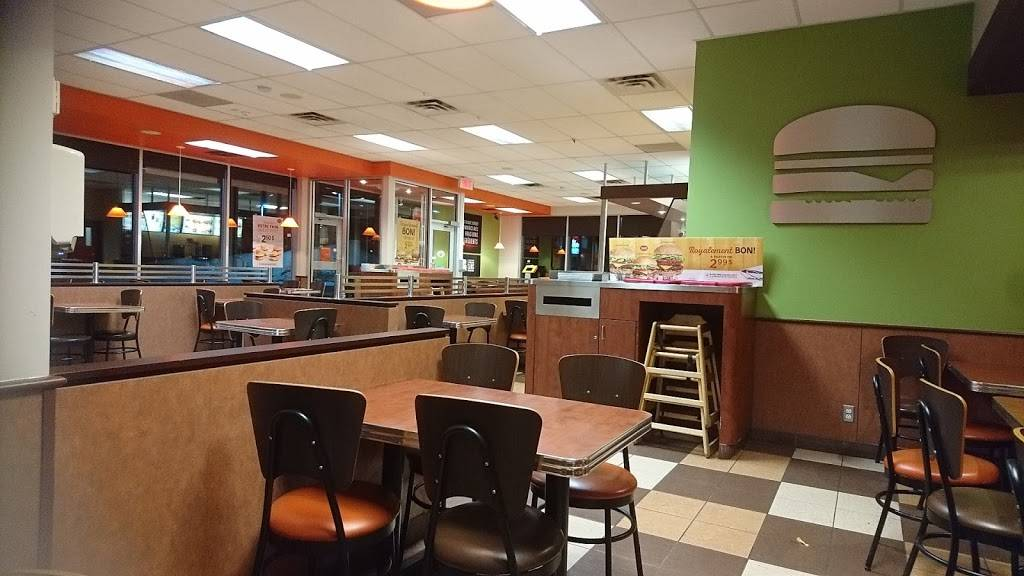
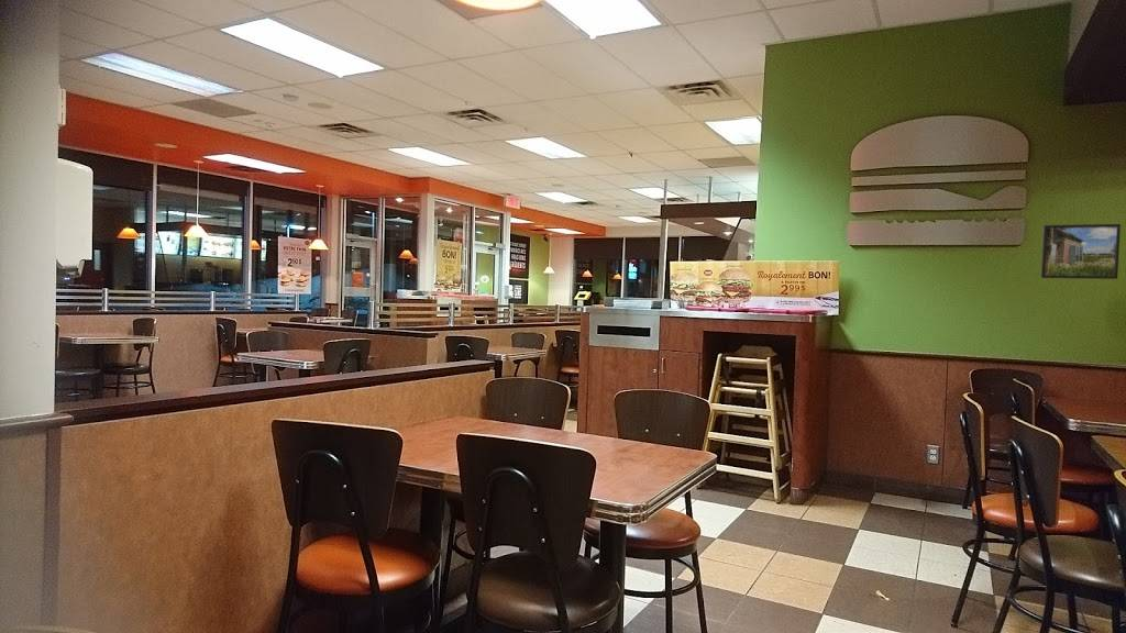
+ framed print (1080, 251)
